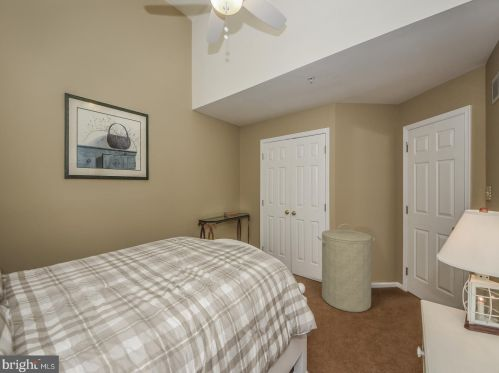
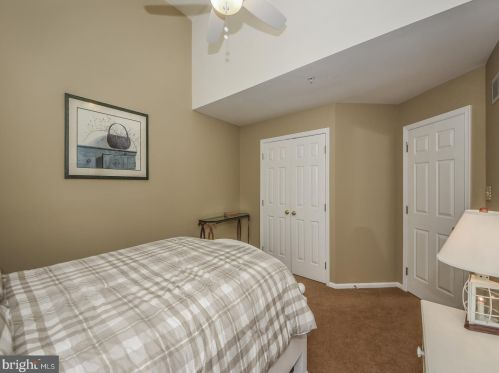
- laundry hamper (345, 261)
